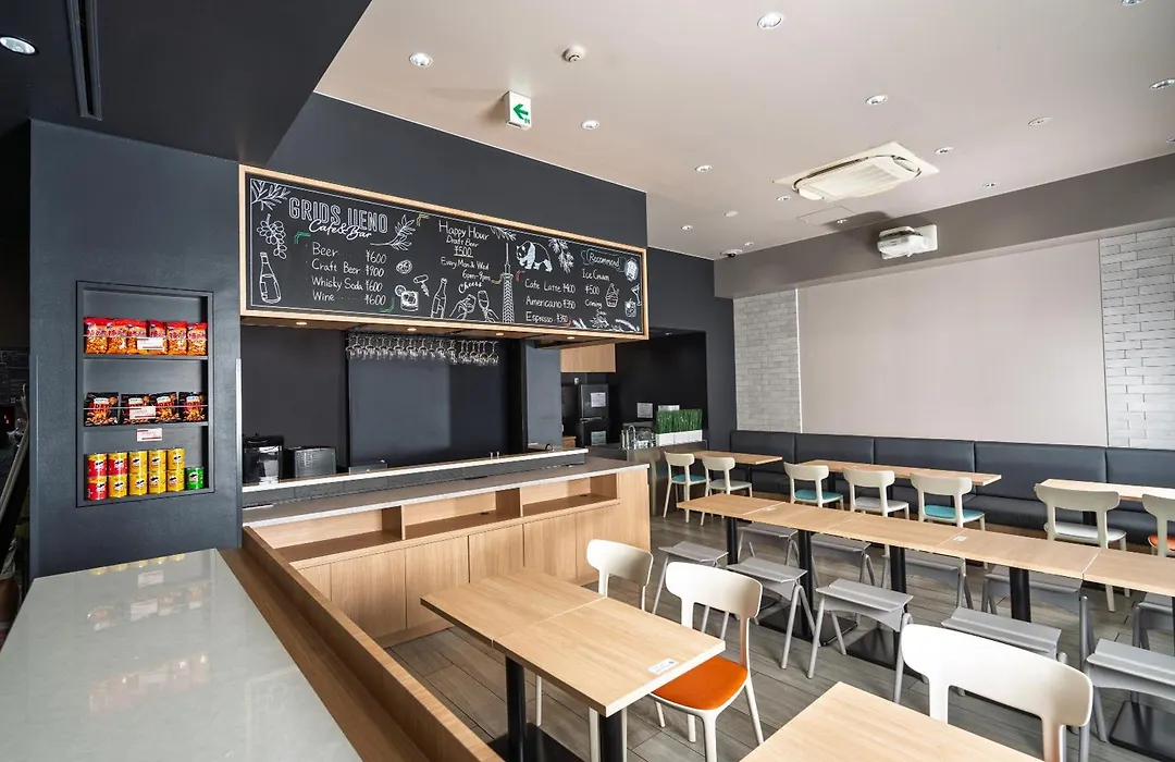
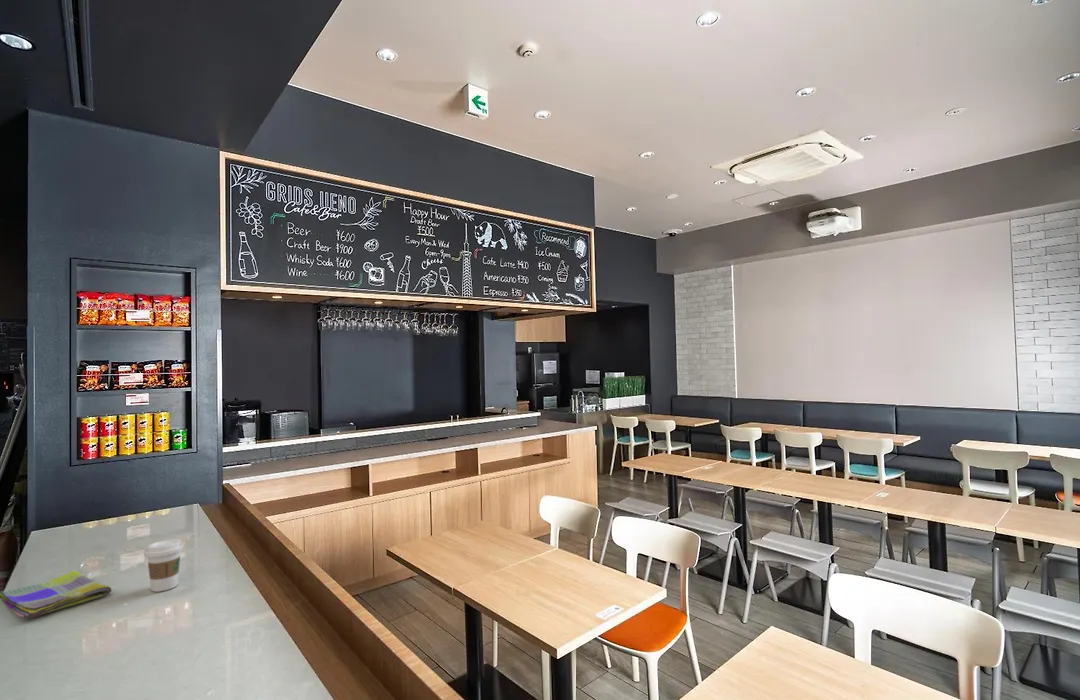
+ coffee cup (164, 565)
+ dish towel (55, 592)
